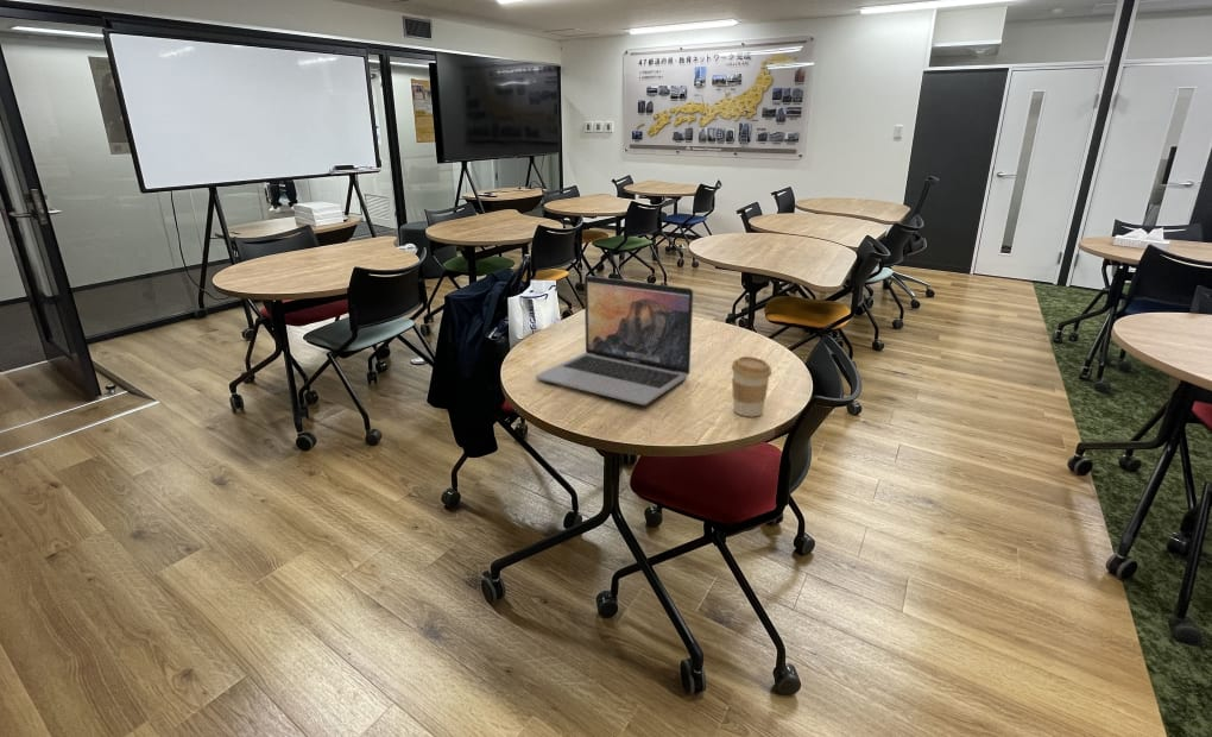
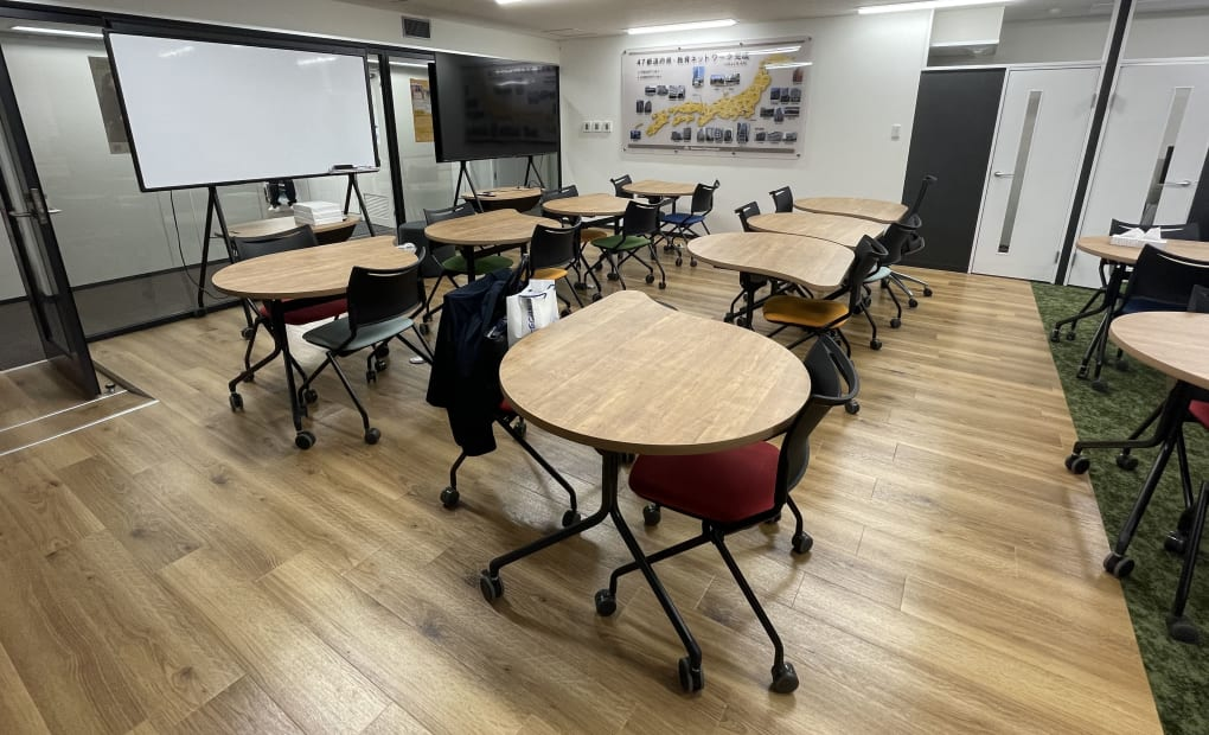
- coffee cup (750, 385)
- laptop (612, 335)
